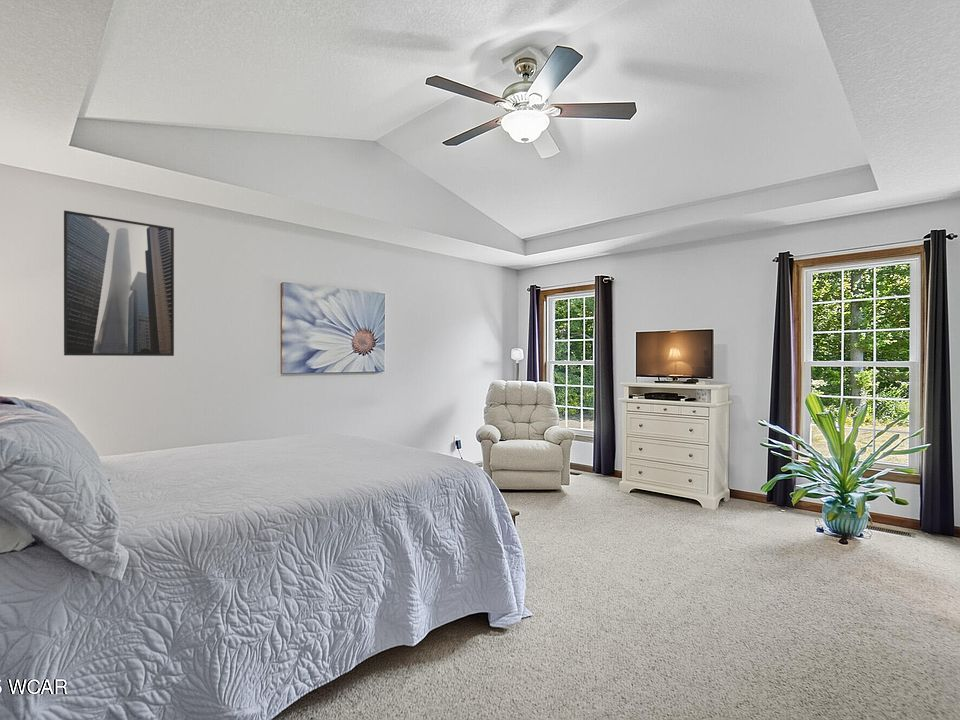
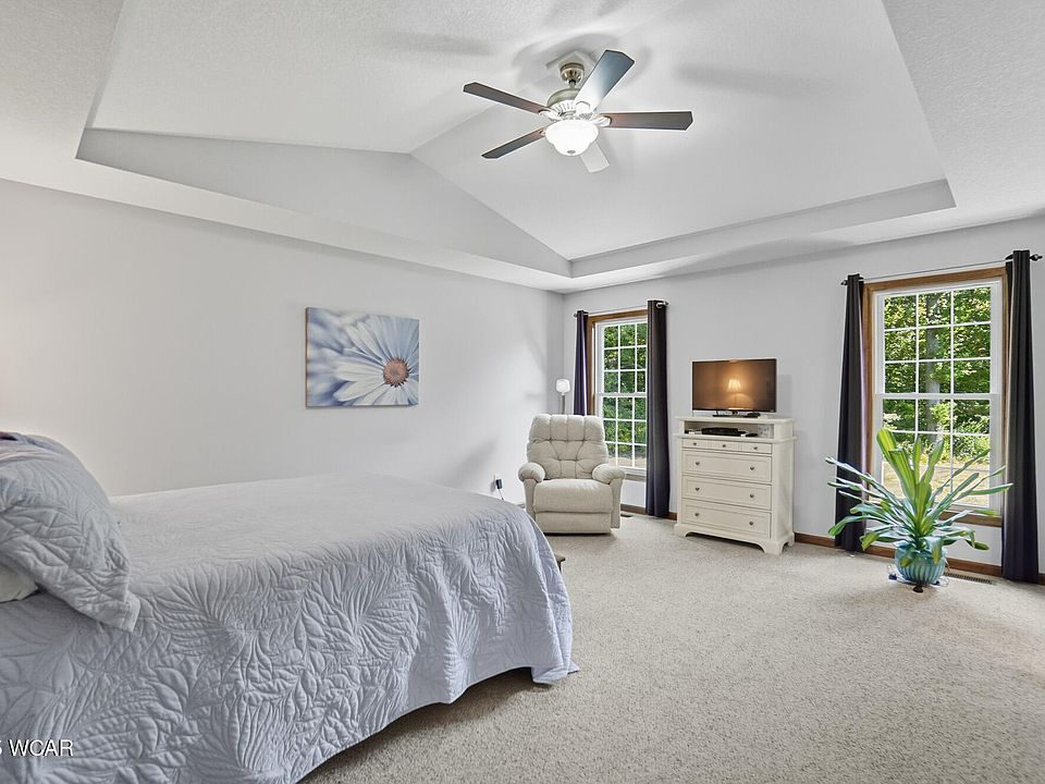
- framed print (122, 287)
